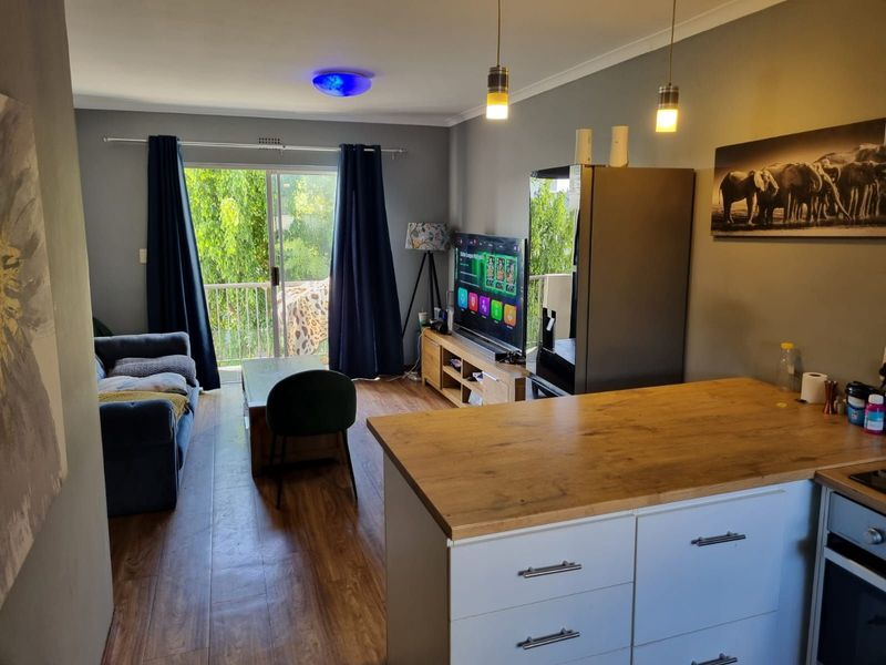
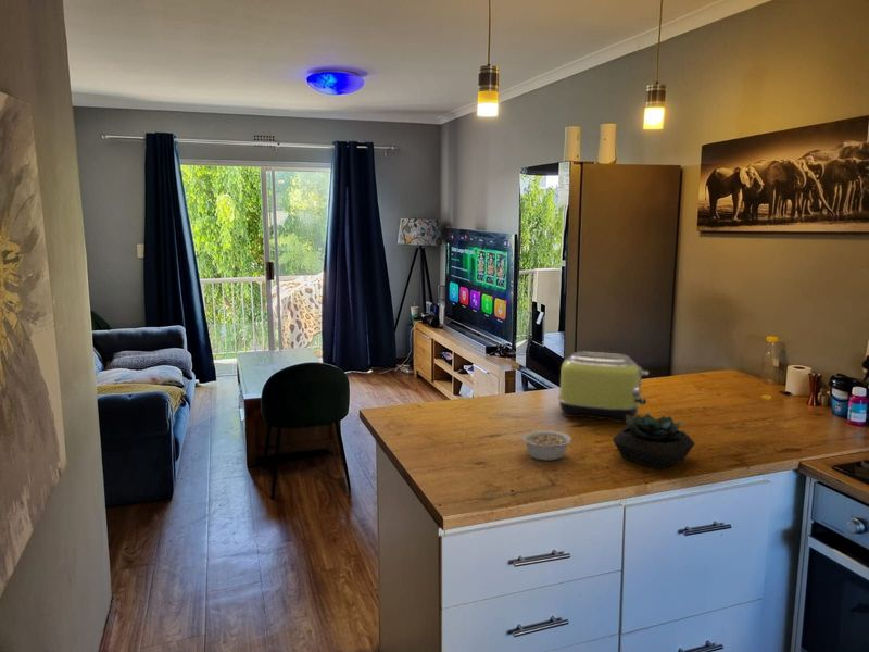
+ succulent plant (653, 438)
+ toaster (602, 386)
+ legume (547, 444)
